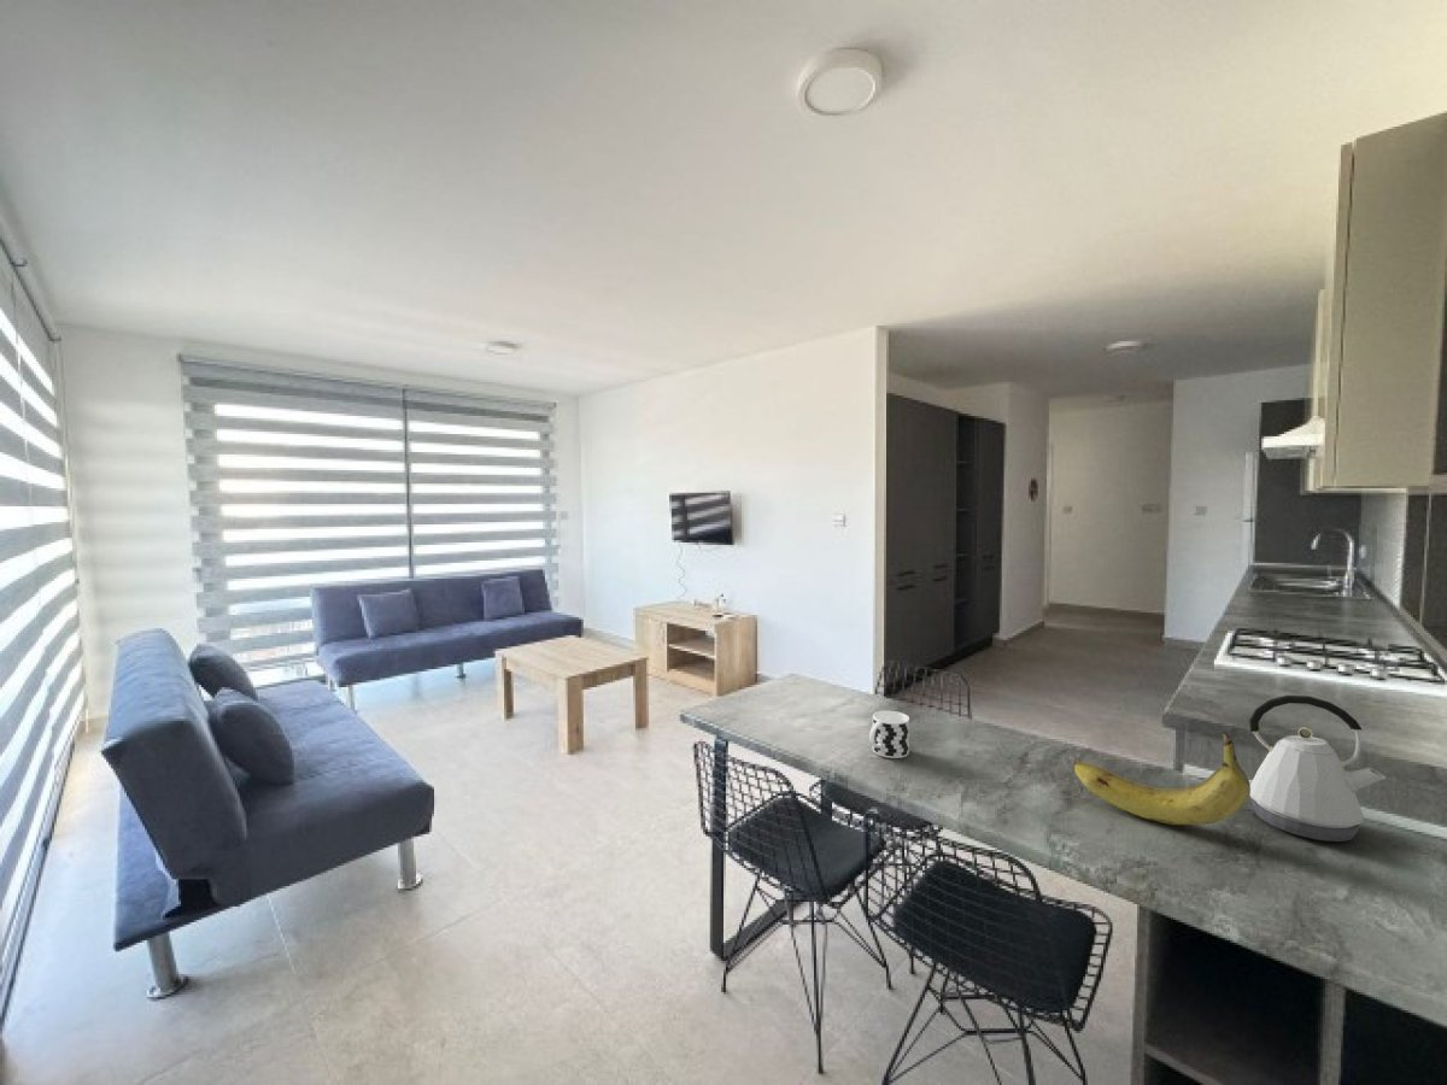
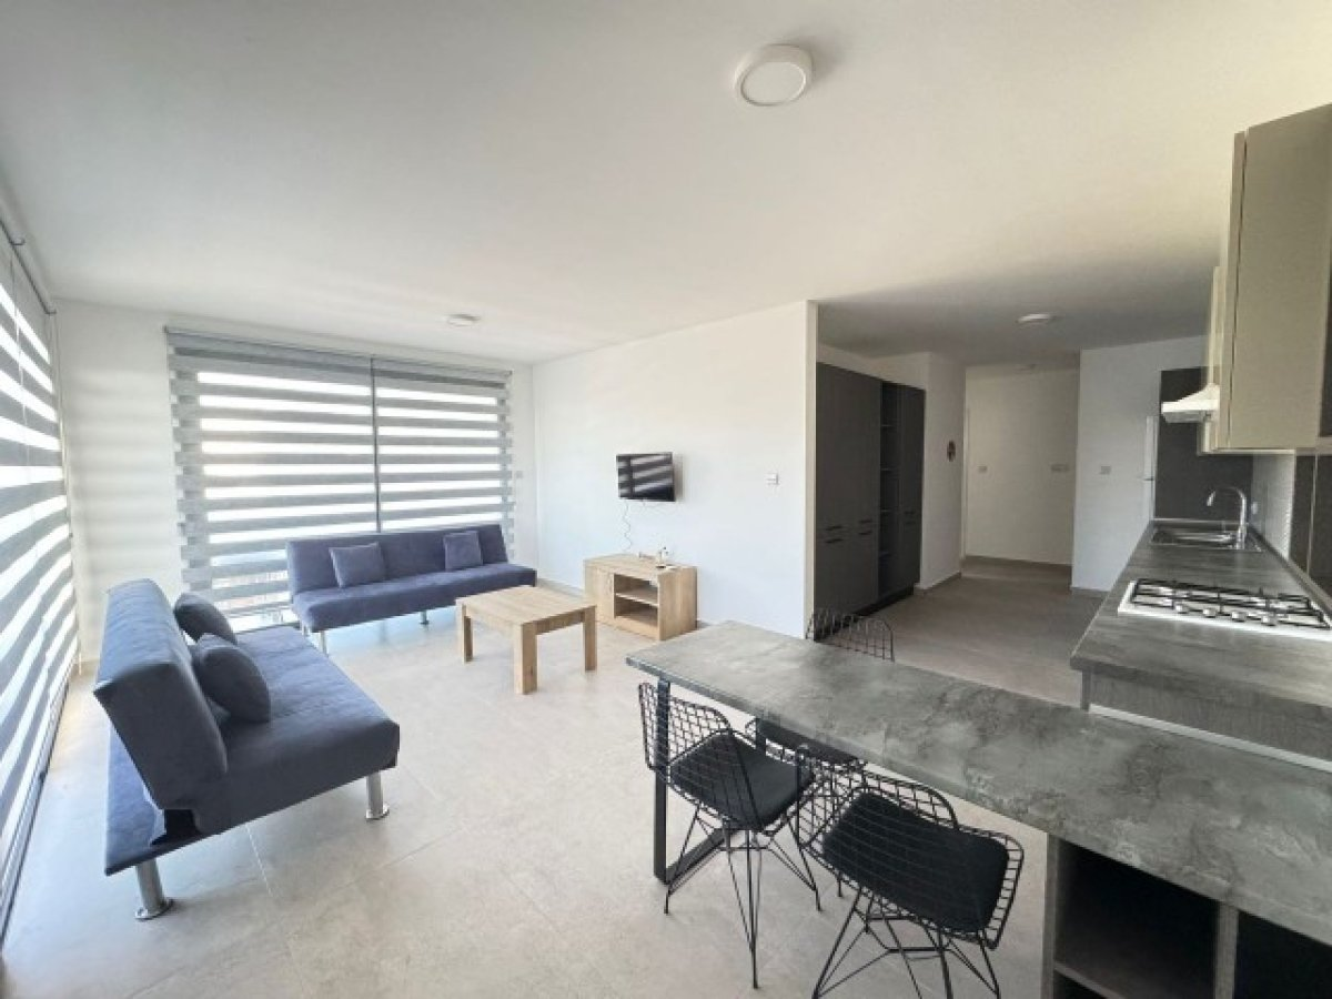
- cup (886, 735)
- banana (1148, 786)
- kettle (1308, 761)
